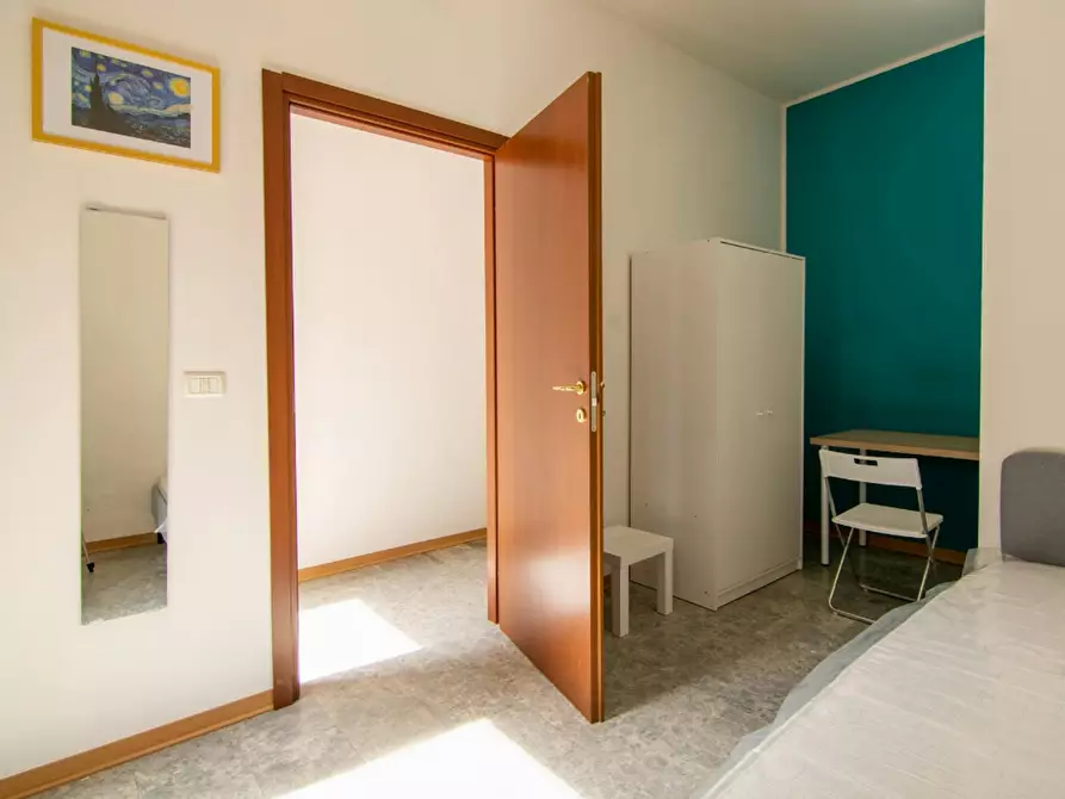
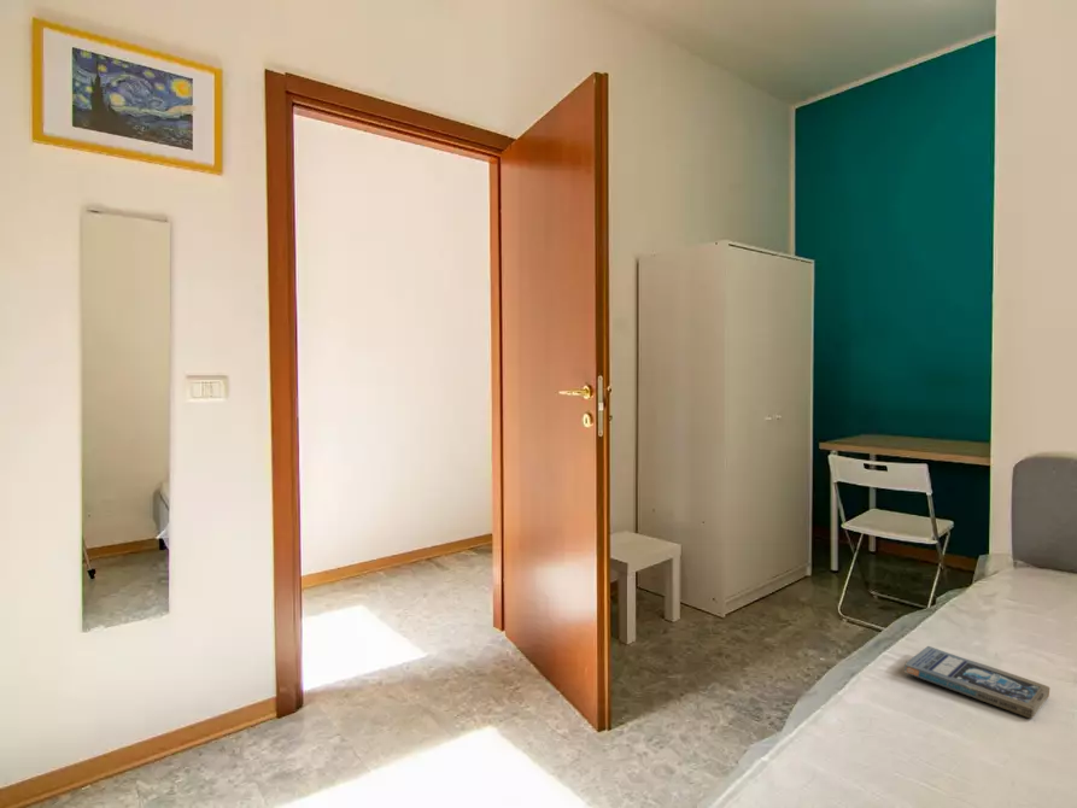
+ book (973, 679)
